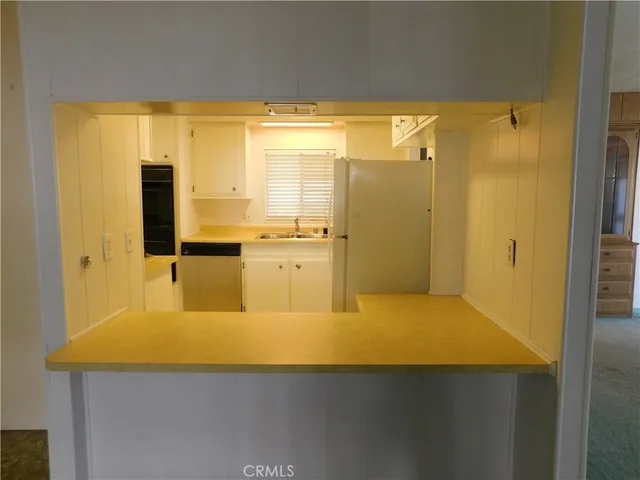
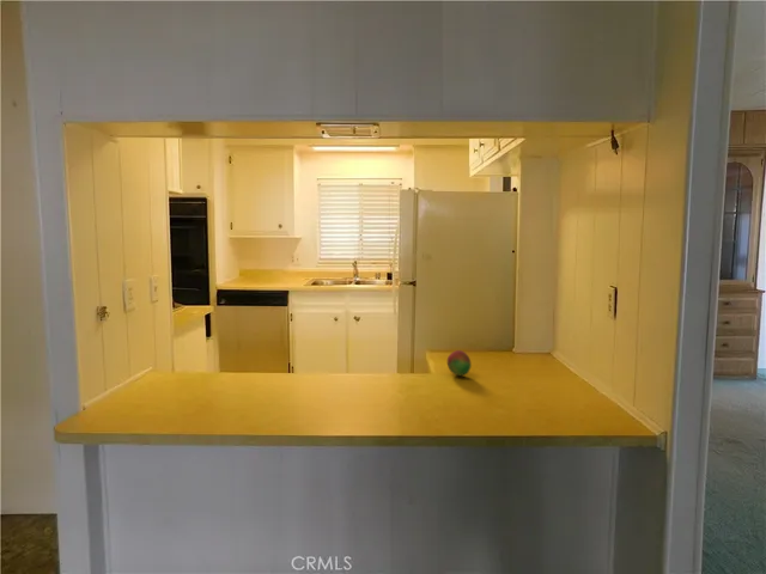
+ fruit (458, 364)
